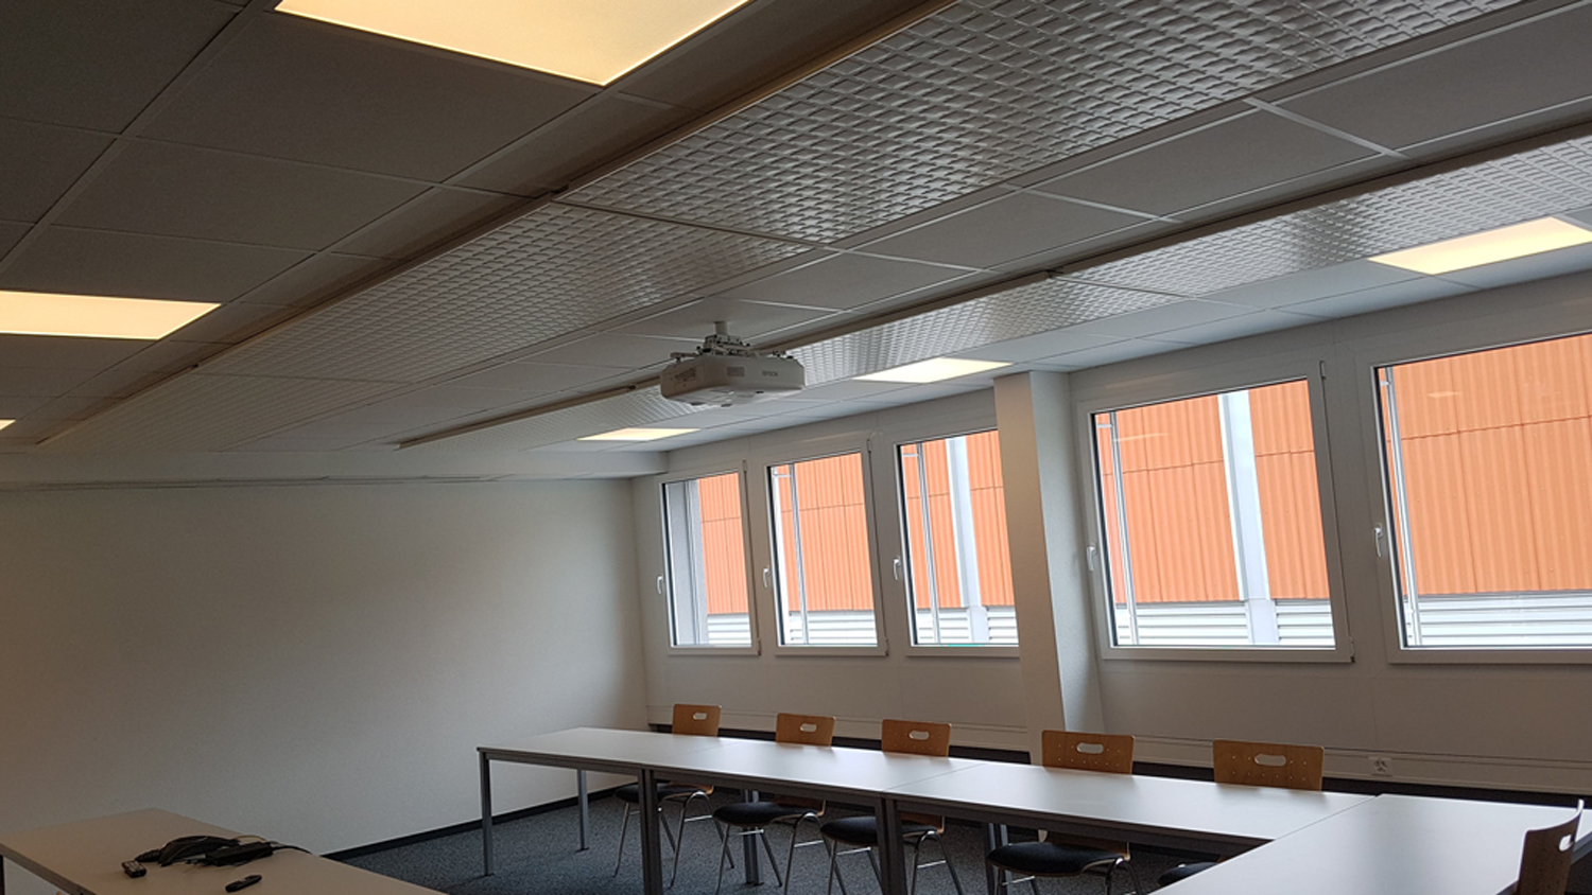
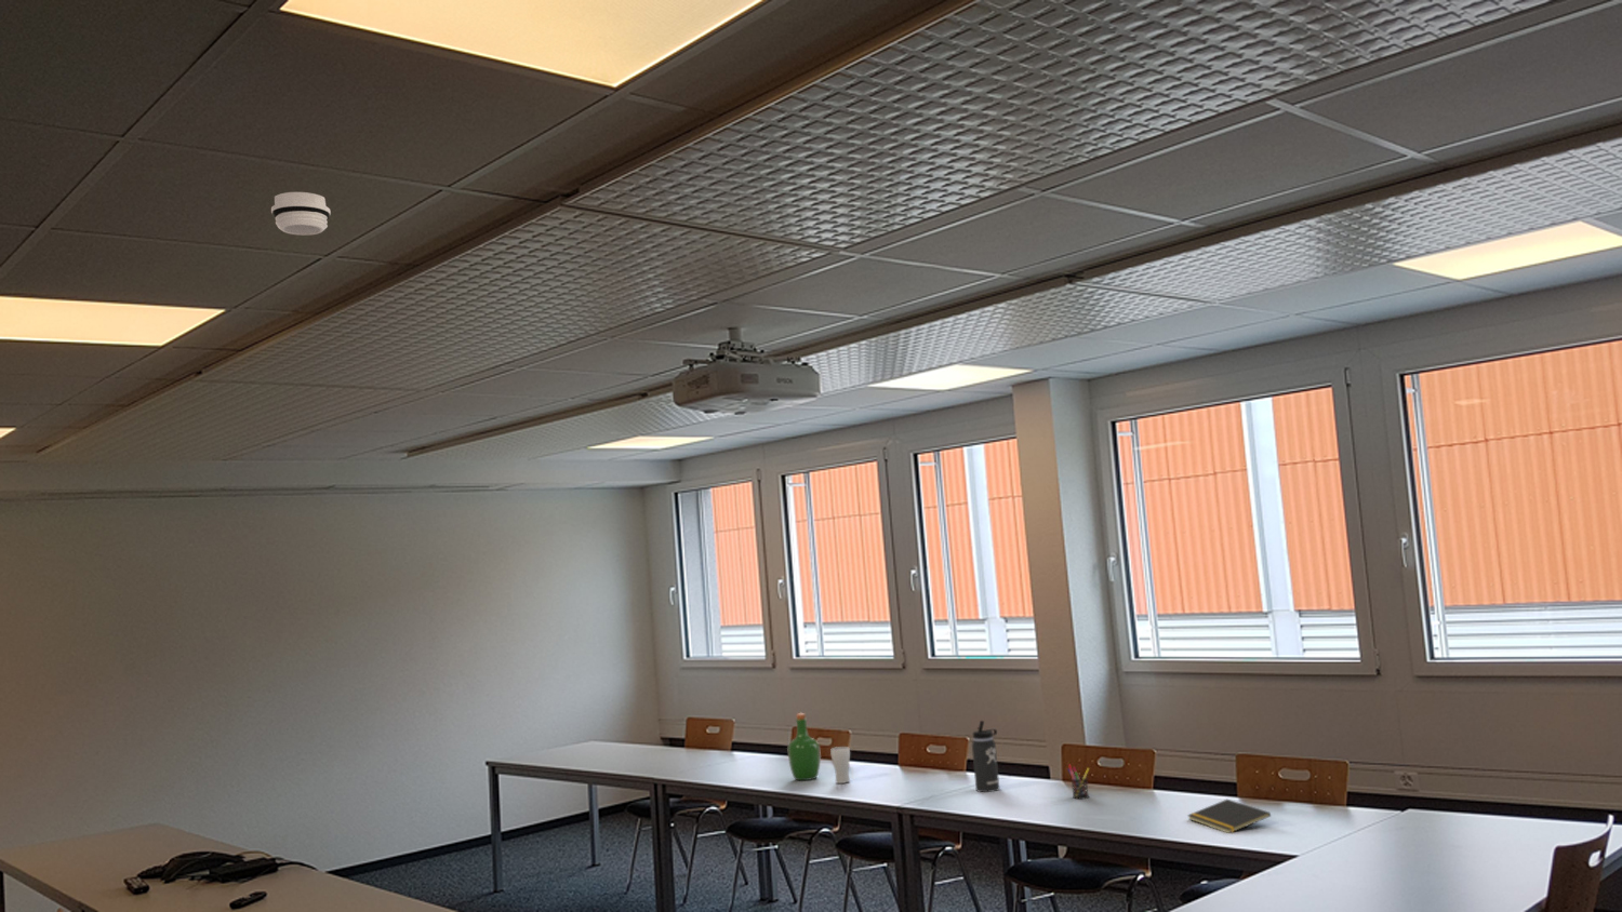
+ thermos bottle (986, 754)
+ drinking glass (841, 765)
+ wine bottle (803, 746)
+ pen holder (1077, 782)
+ notepad (1228, 815)
+ smoke detector (301, 214)
